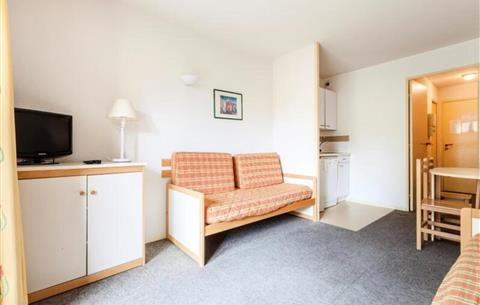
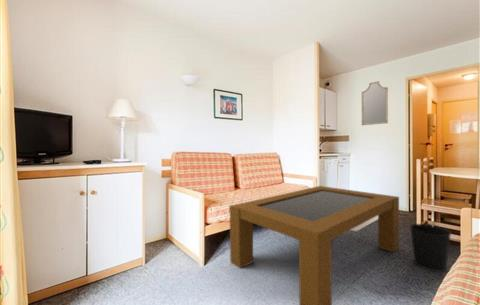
+ home mirror (374, 103)
+ coffee table (319, 227)
+ wastebasket (429, 247)
